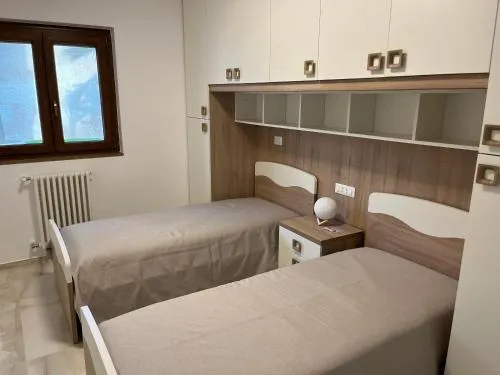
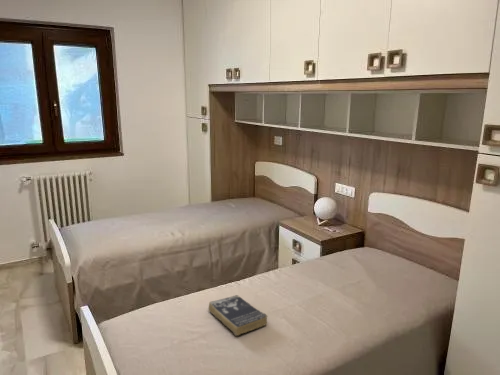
+ book (236, 313)
